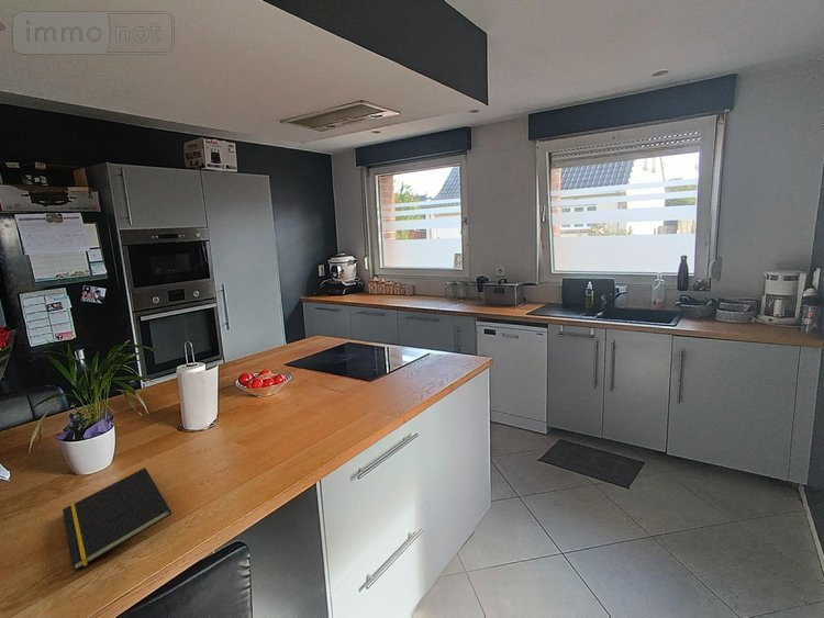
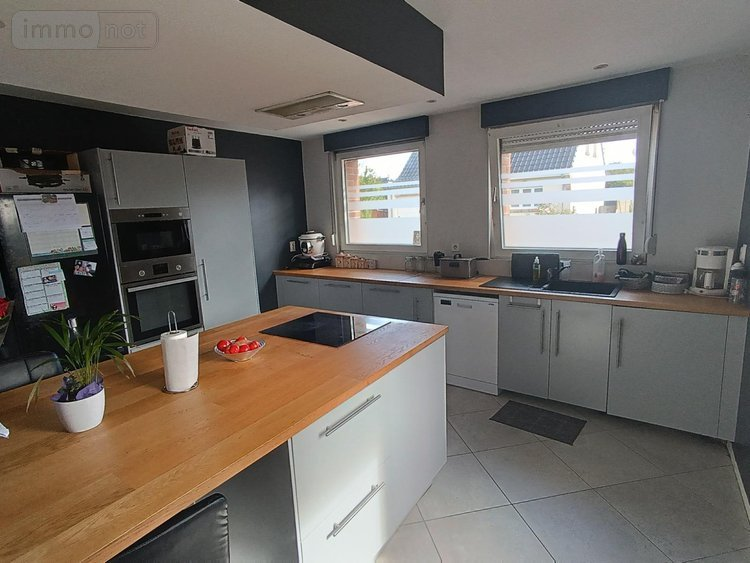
- notepad (114, 512)
